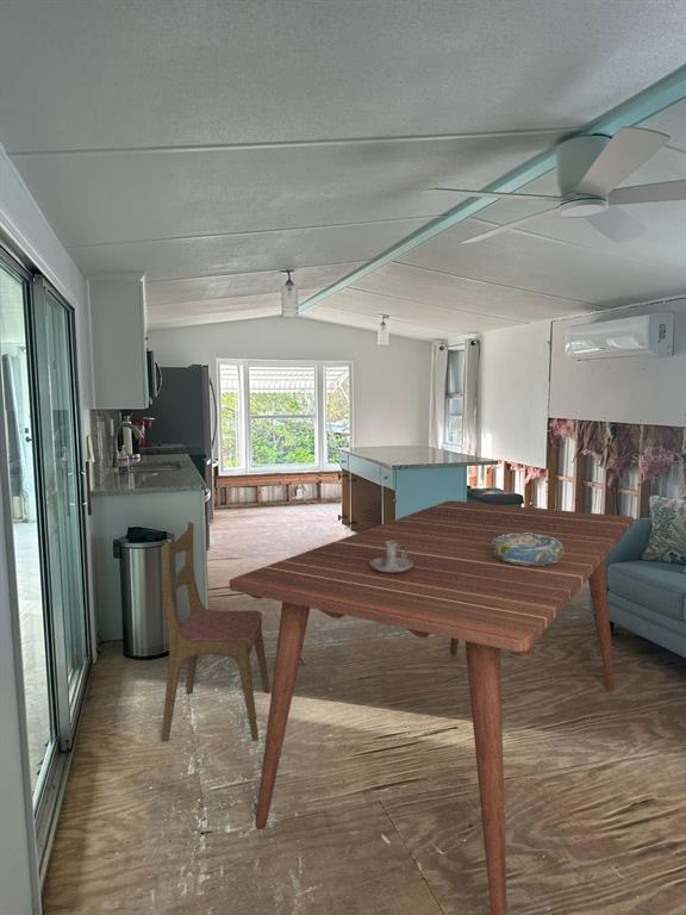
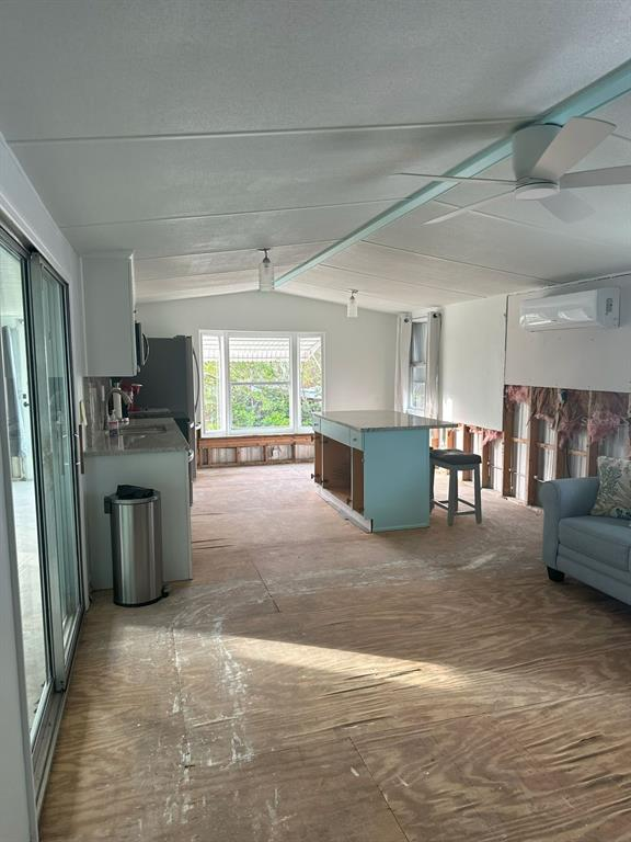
- dining table (469, 646)
- dining chair (217, 623)
- candle holder (393, 554)
- decorative bowl (526, 548)
